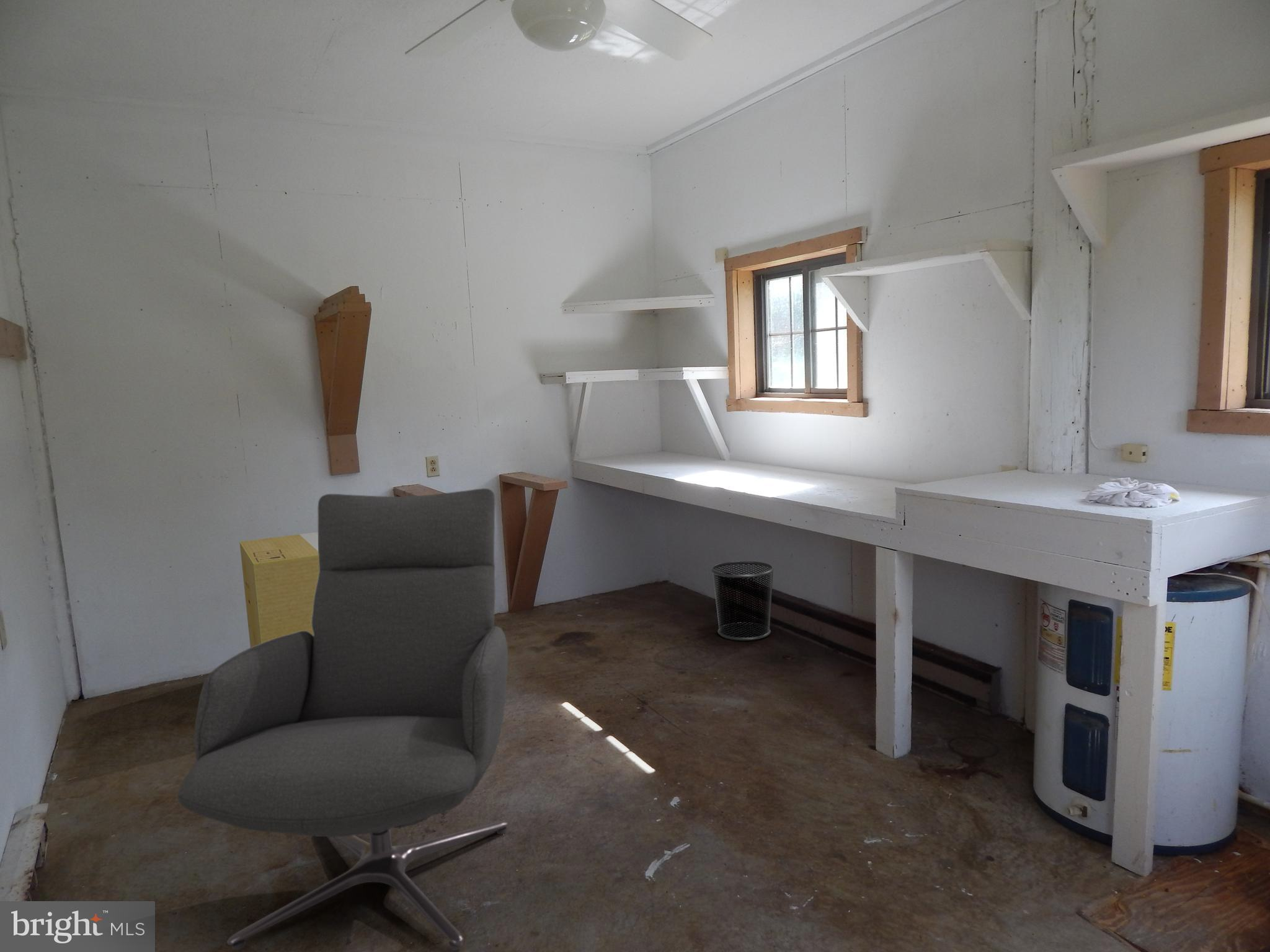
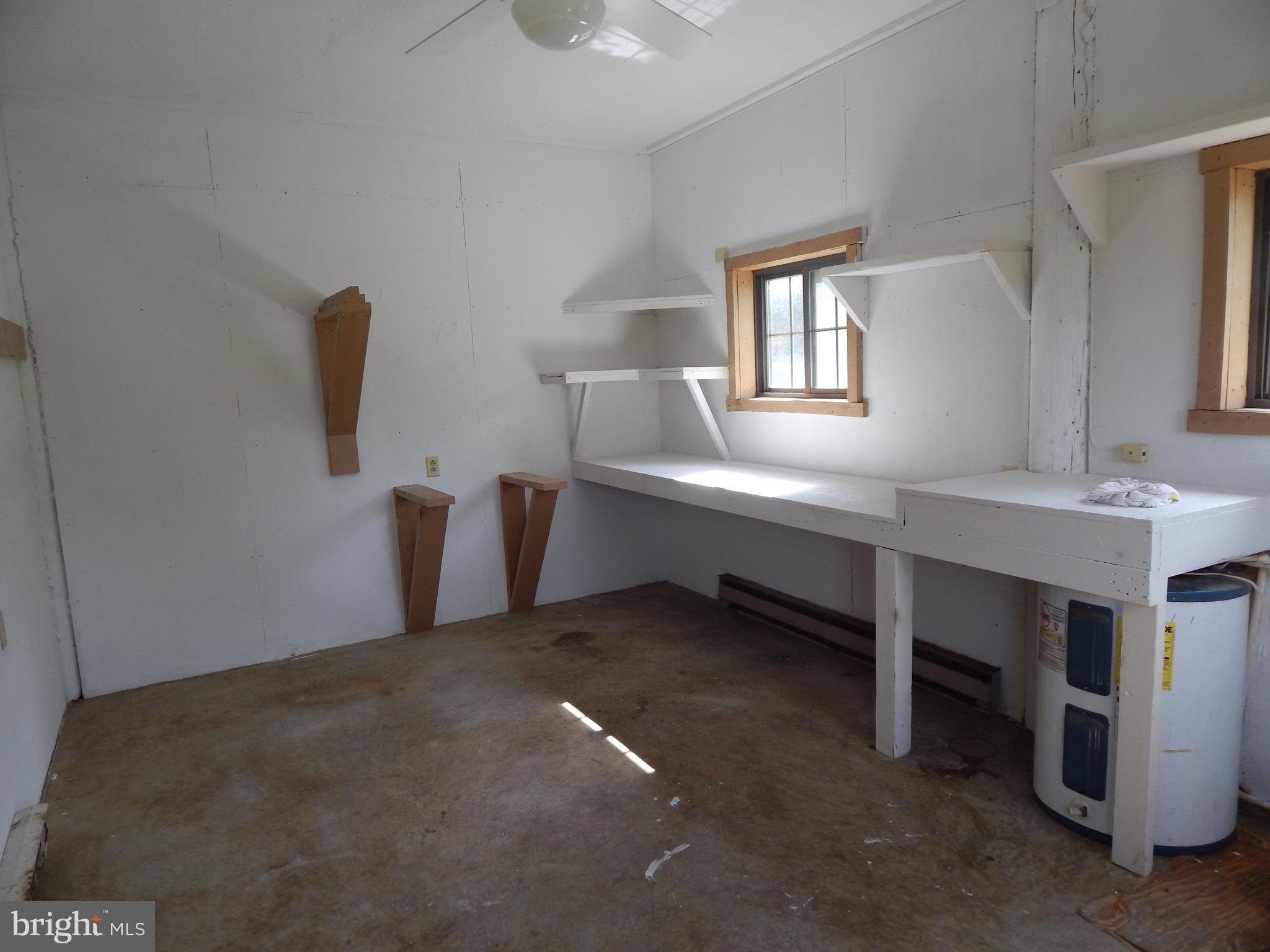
- cardboard box (313, 608)
- waste bin (743, 600)
- chair (375, 697)
